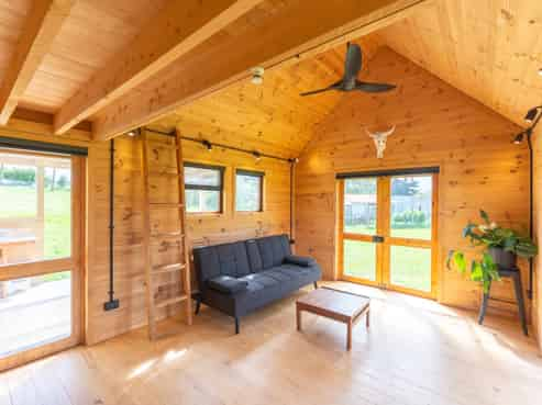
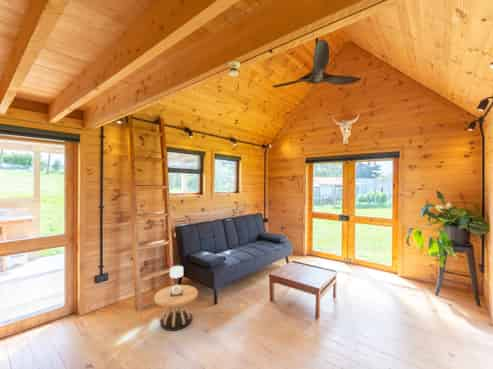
+ side table (176, 294)
